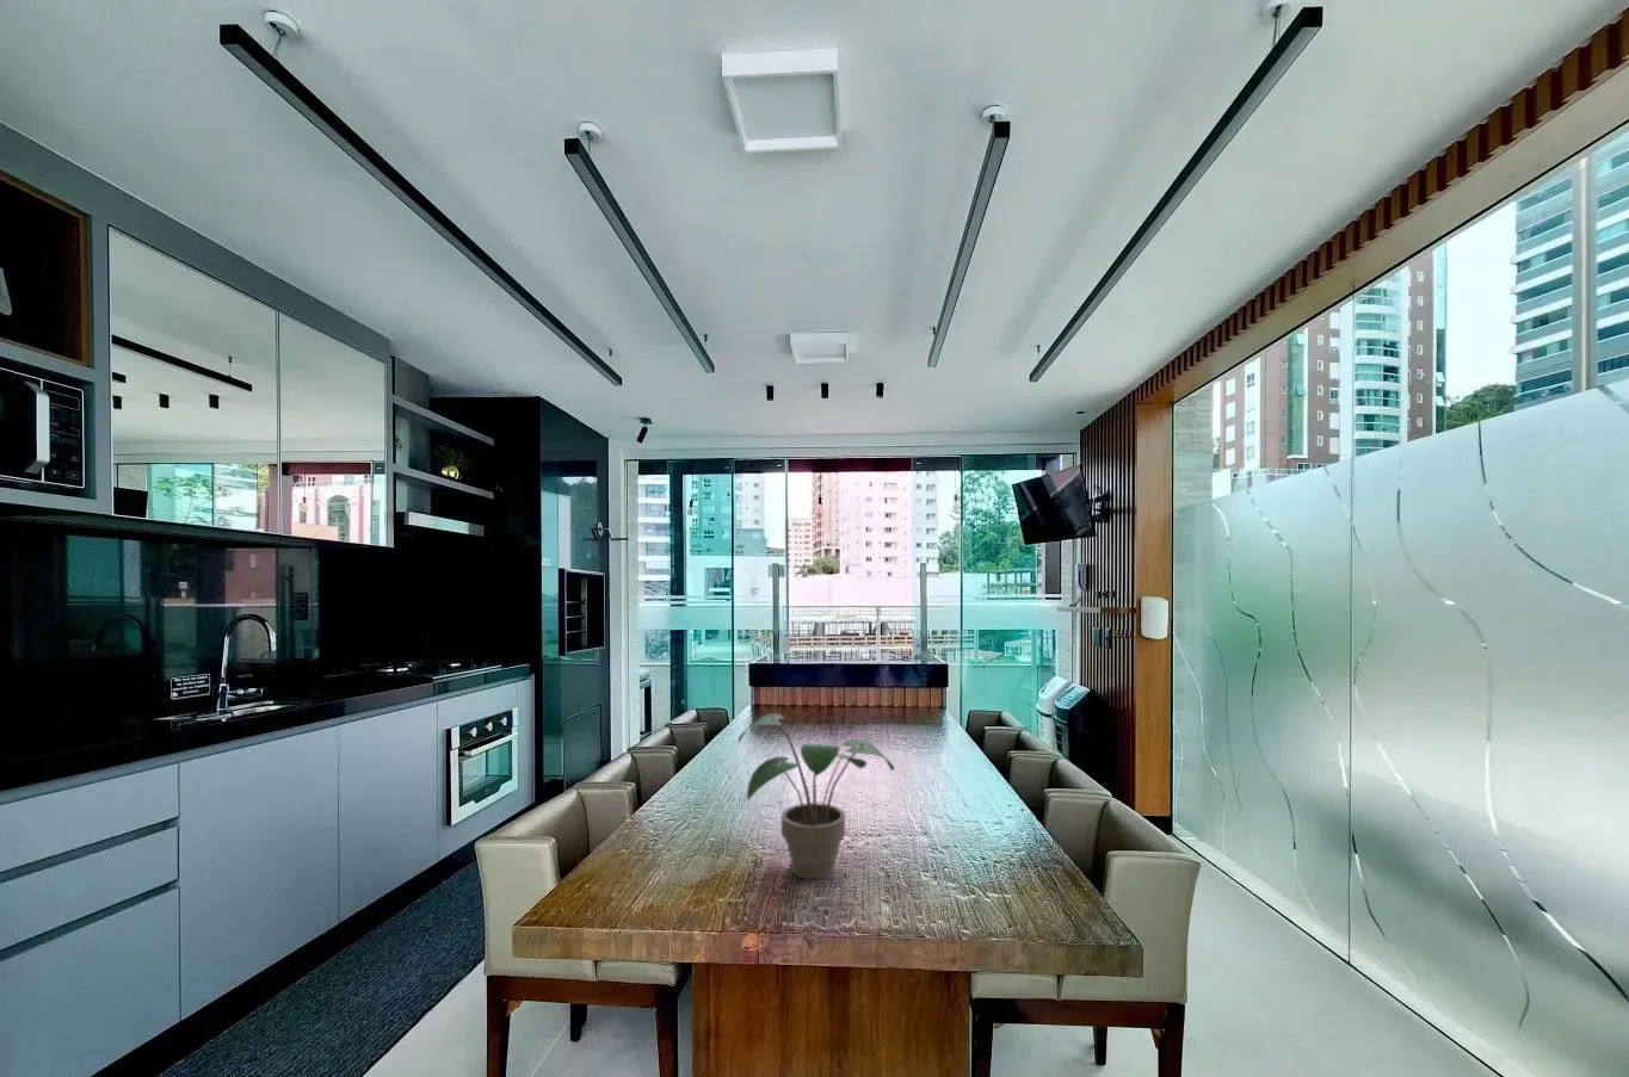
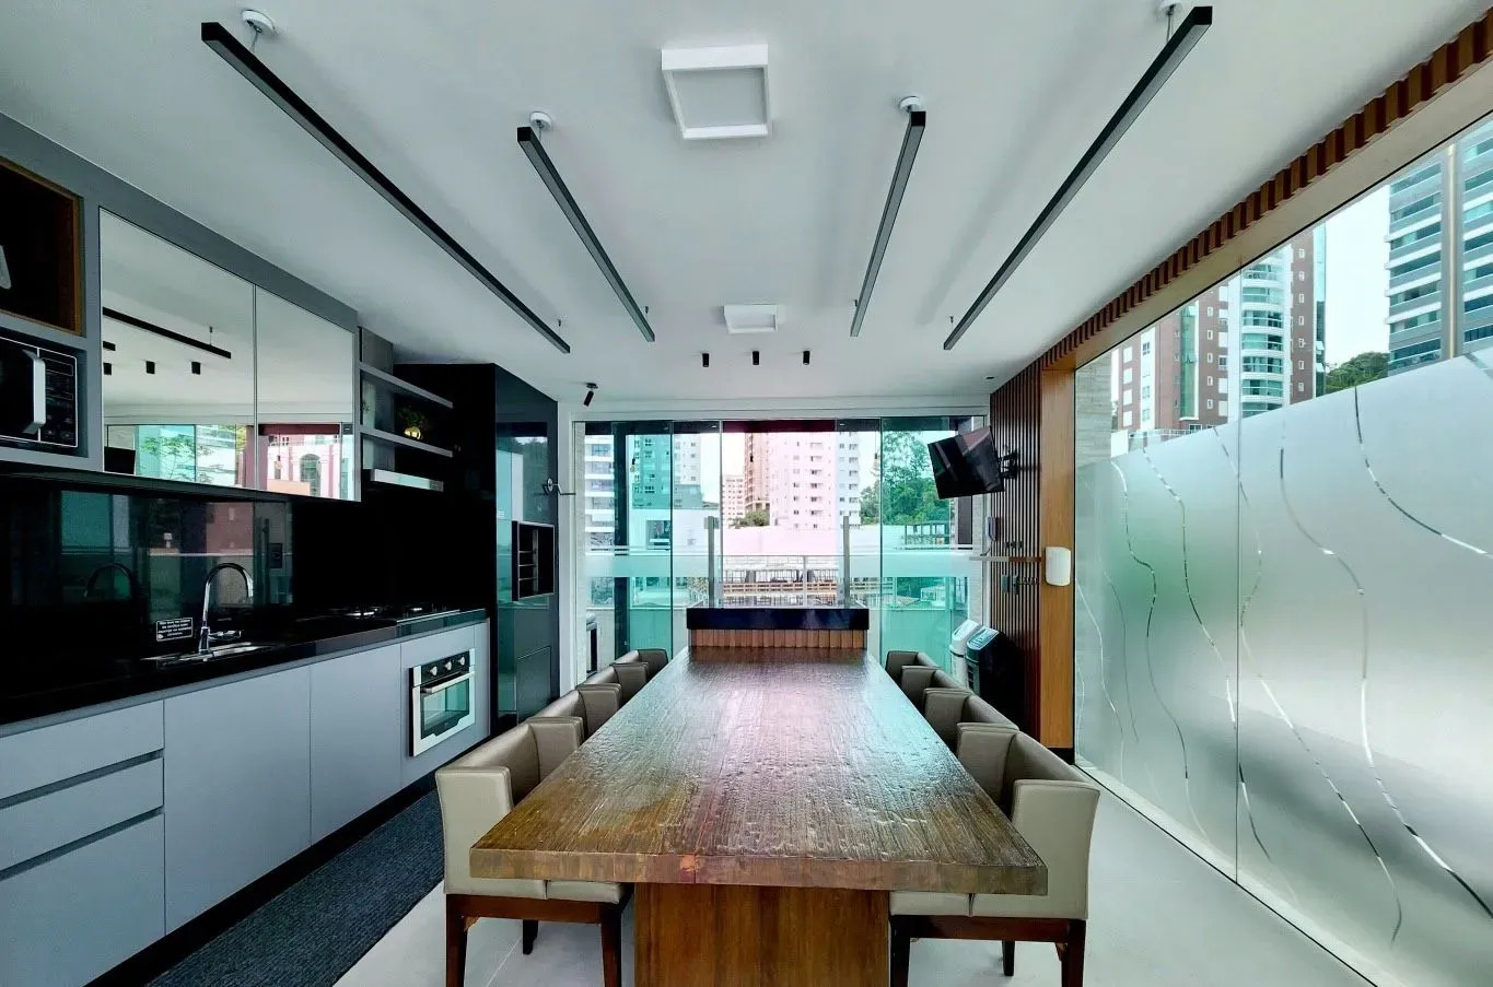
- potted plant (815, 793)
